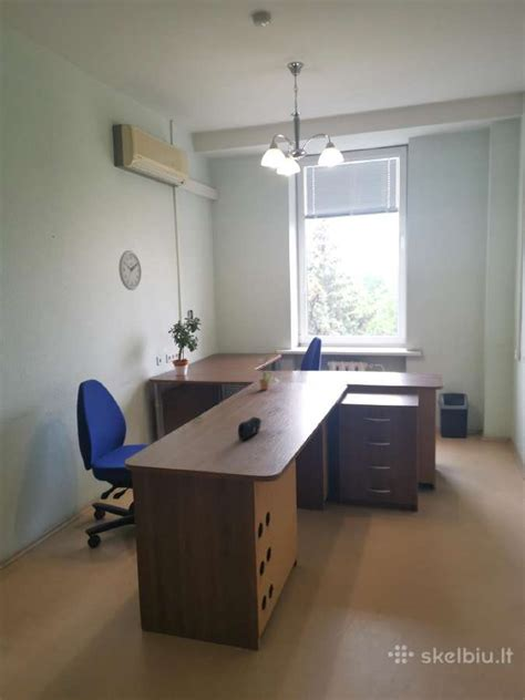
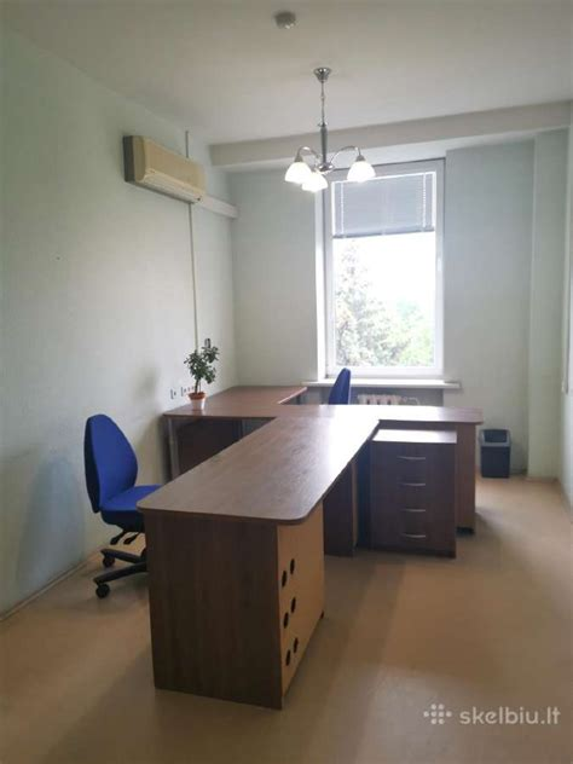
- wall clock (131, 270)
- pencil case (249, 428)
- potted plant (267, 371)
